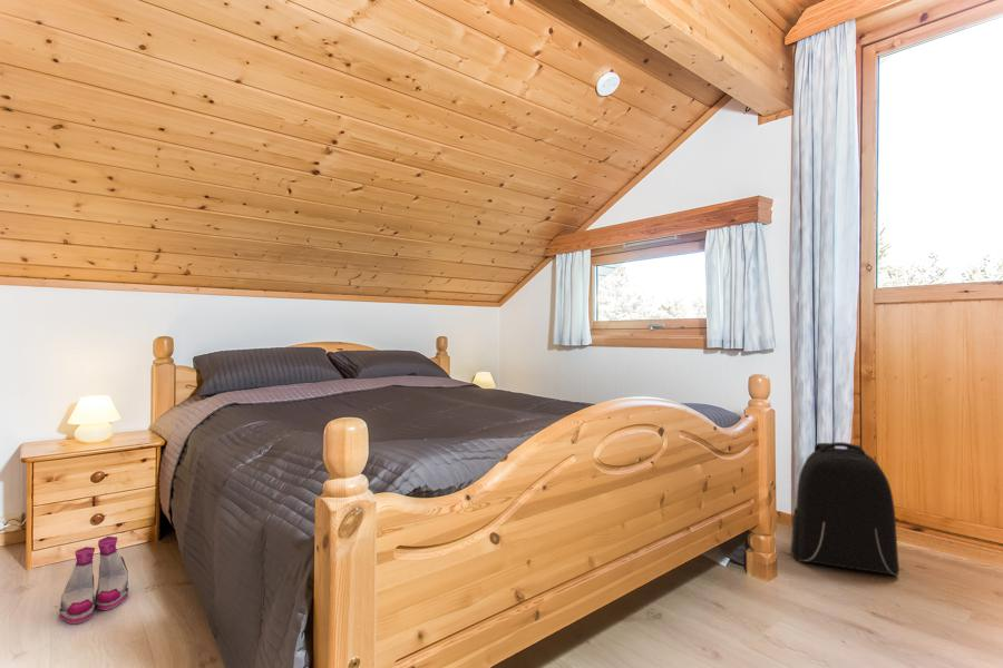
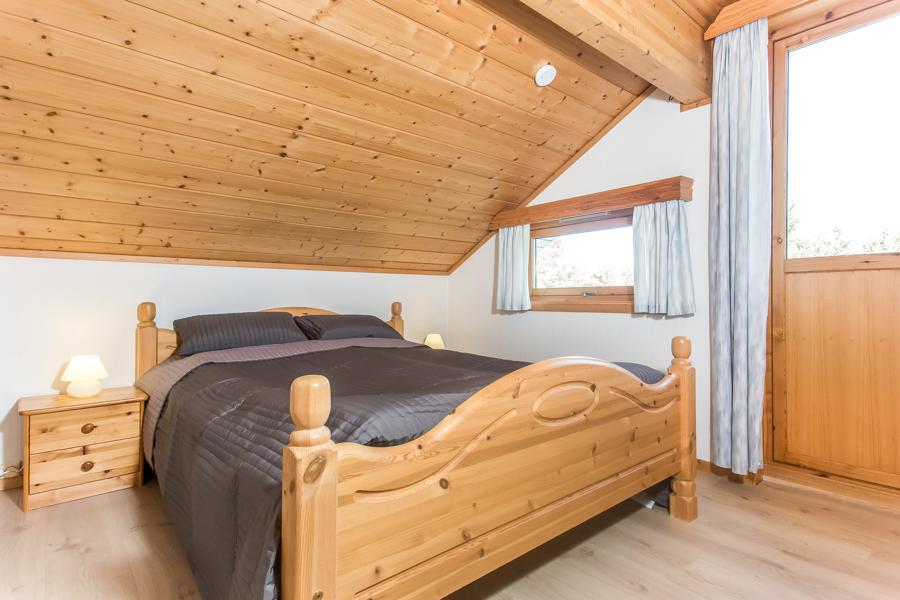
- backpack (839, 501)
- boots (92, 574)
